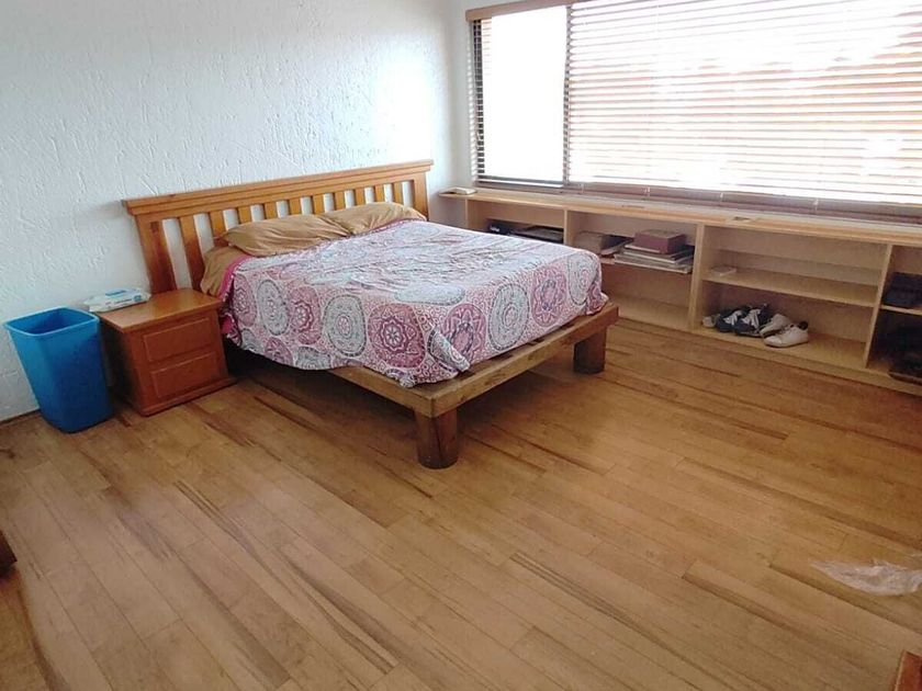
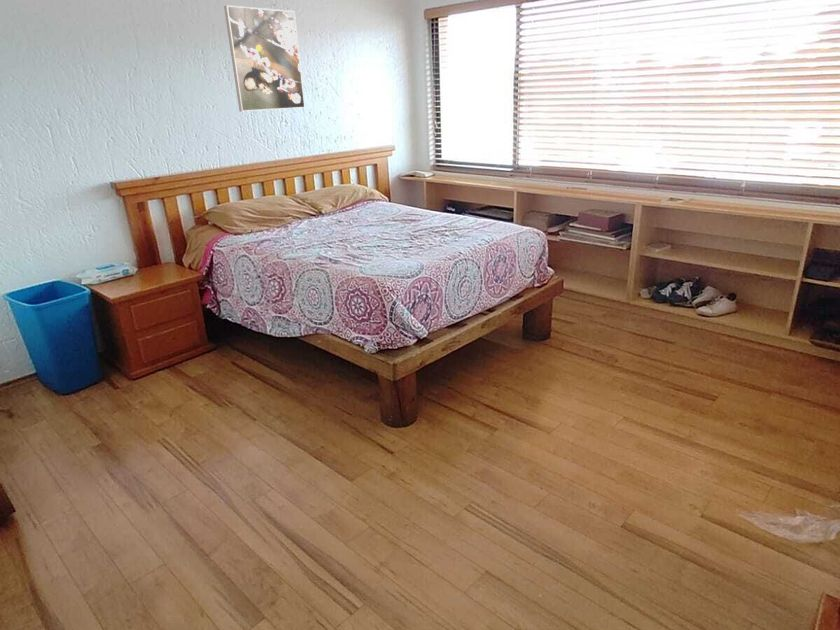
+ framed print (267, 60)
